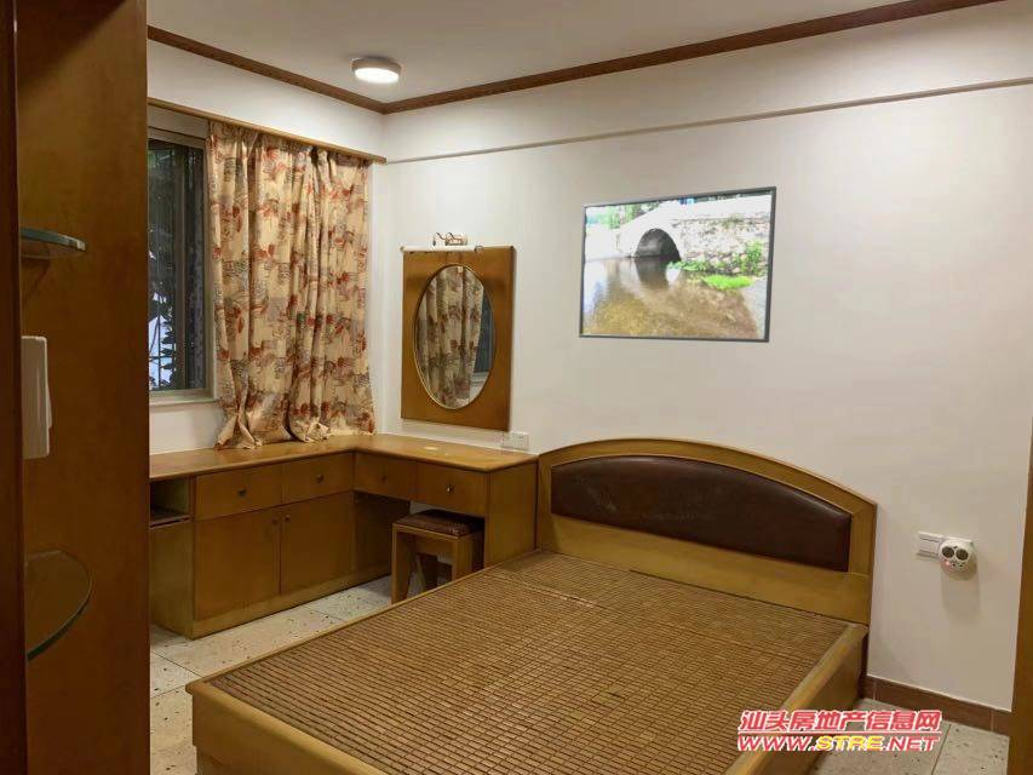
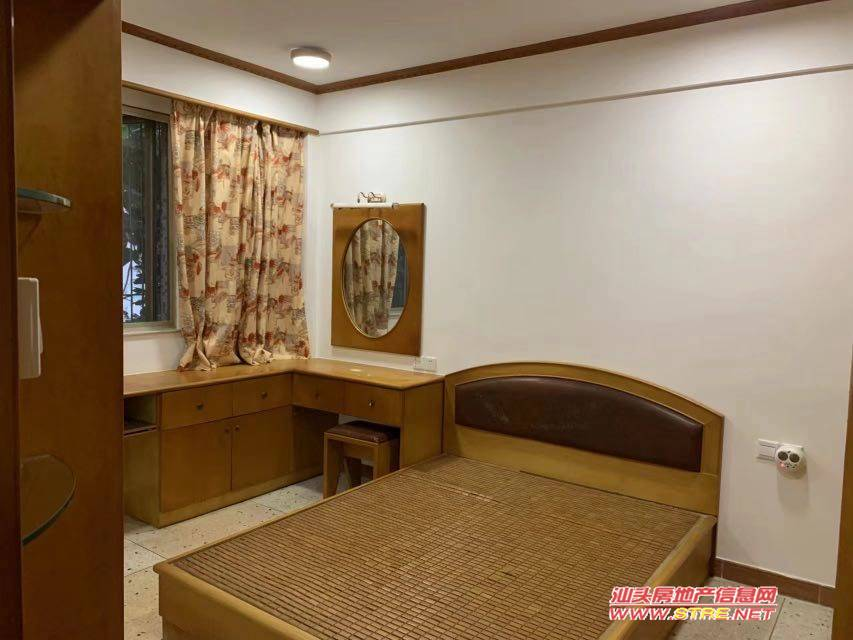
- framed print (668, 268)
